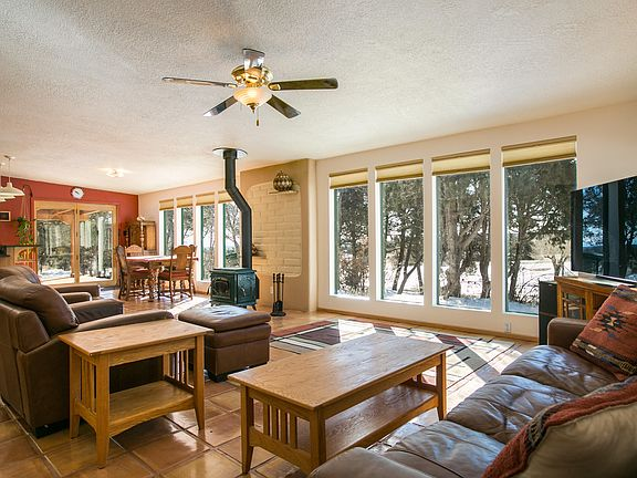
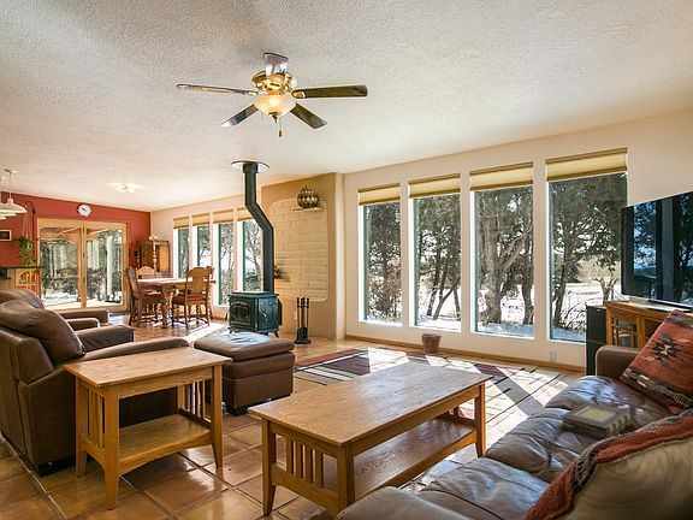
+ plant pot (431, 343)
+ book (593, 418)
